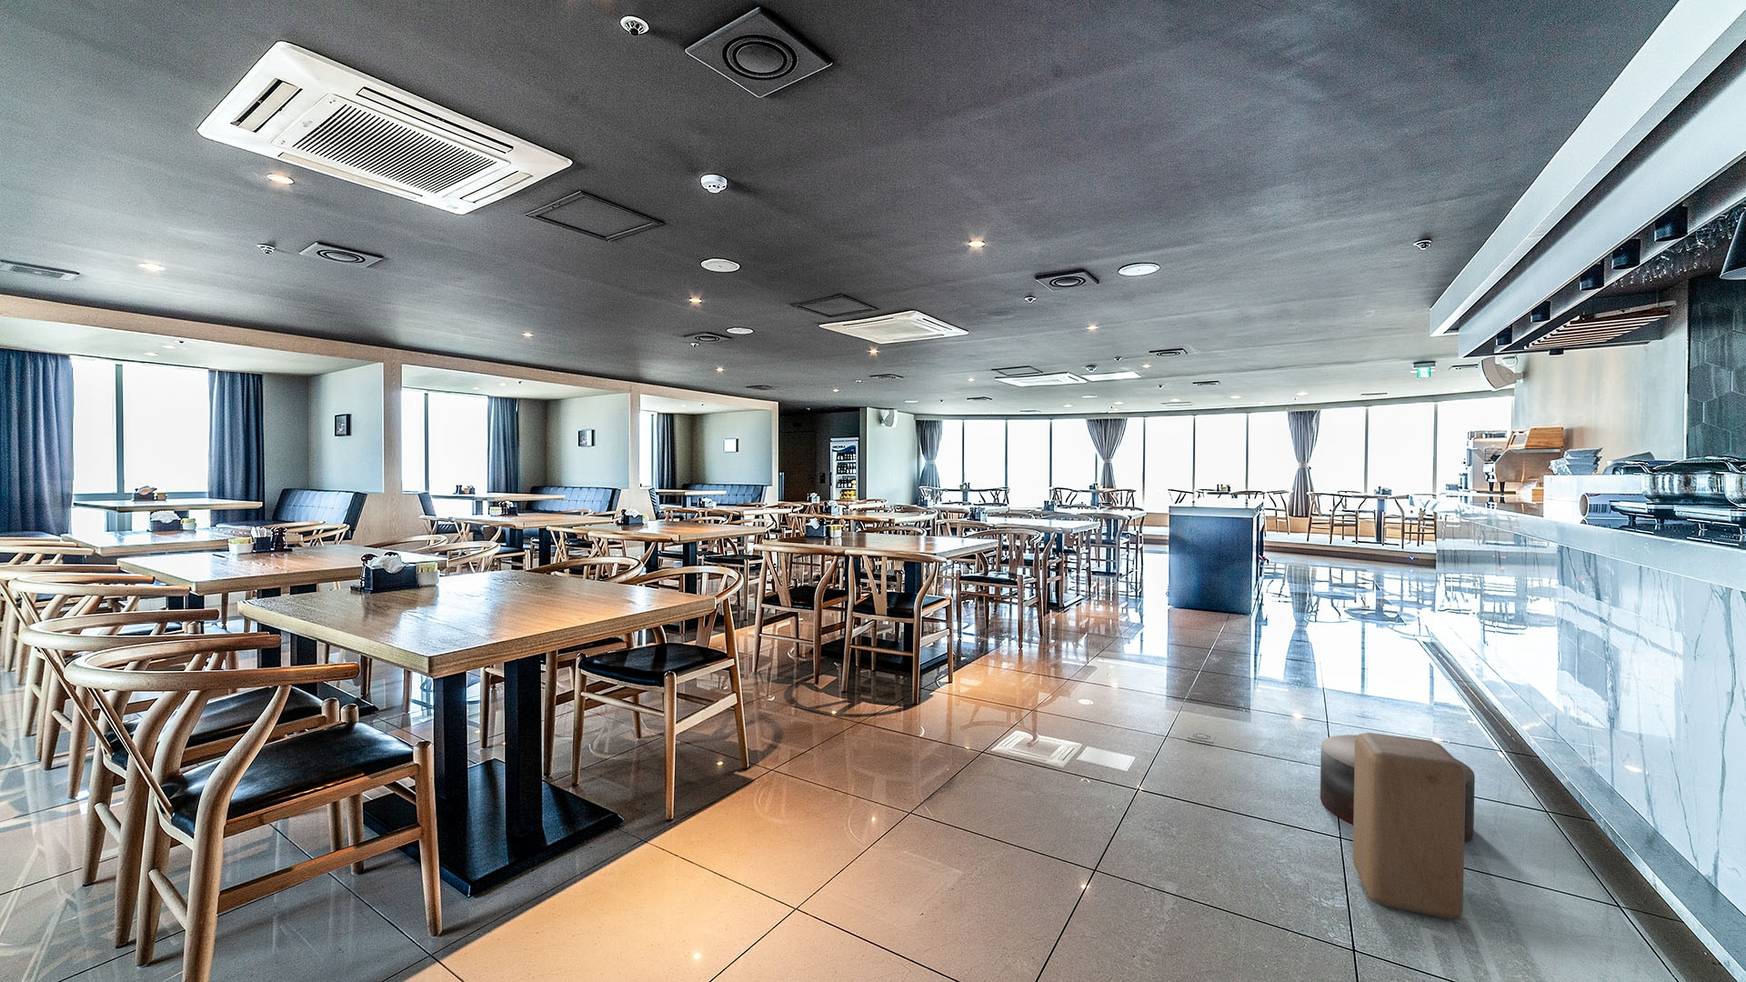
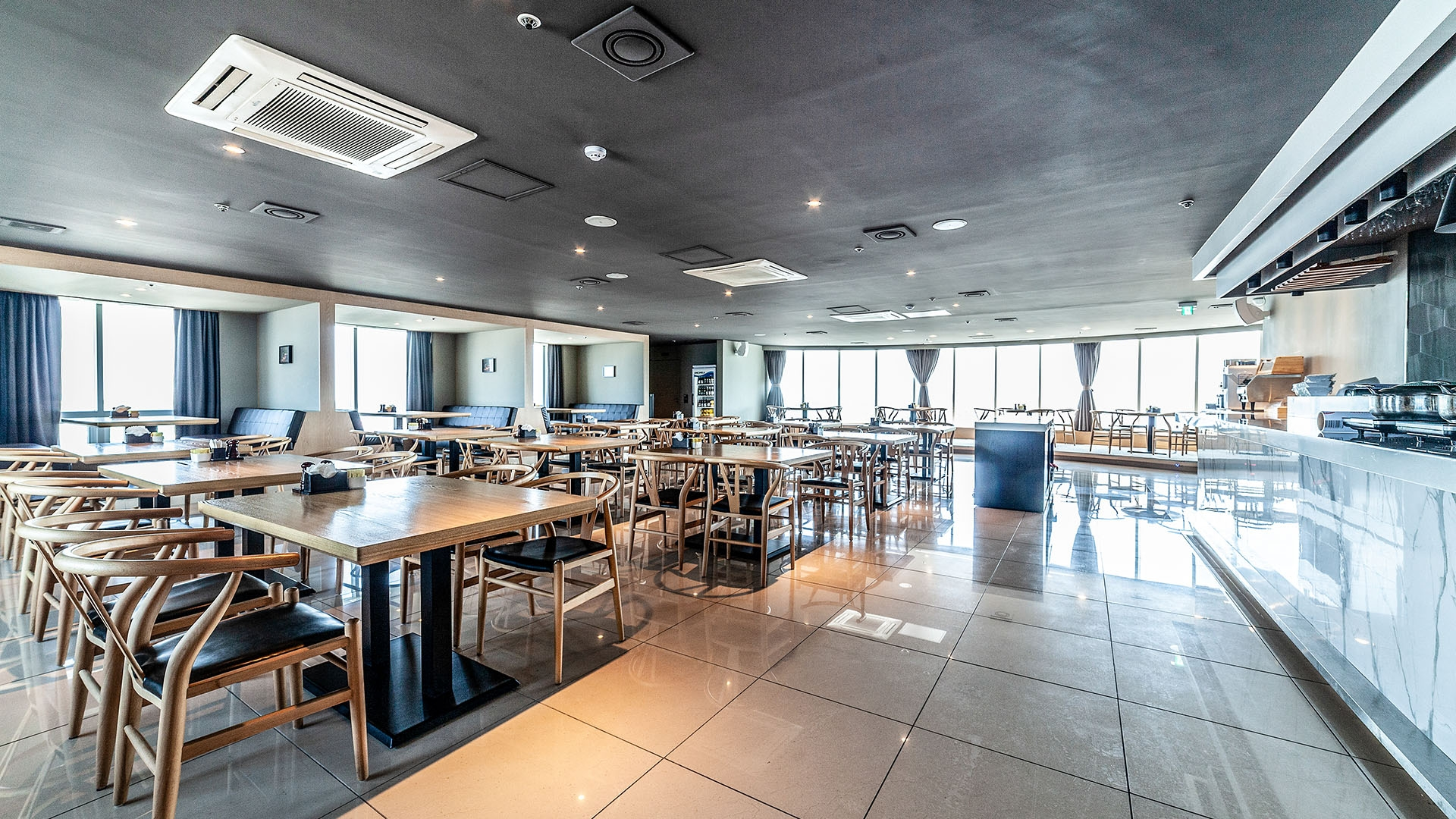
- stool (1405, 820)
- stool (1353, 785)
